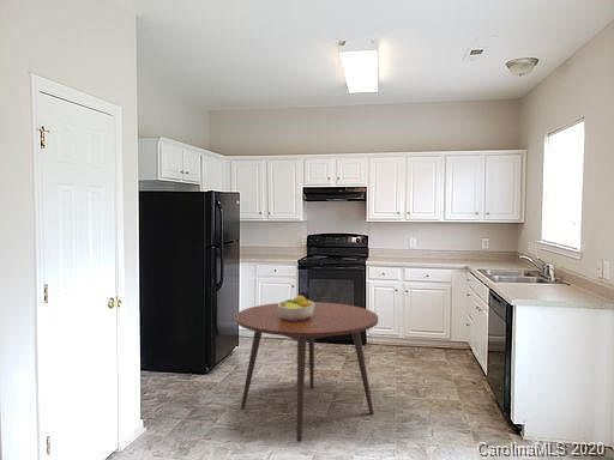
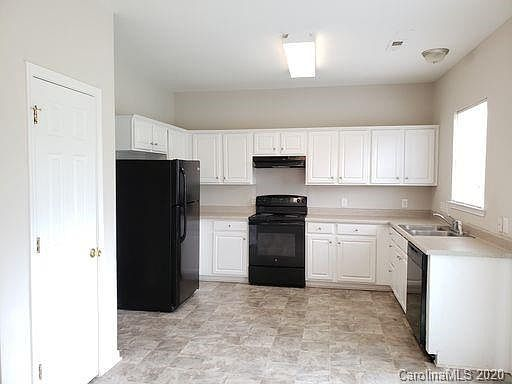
- dining table (305, 362)
- fruit bowl (295, 307)
